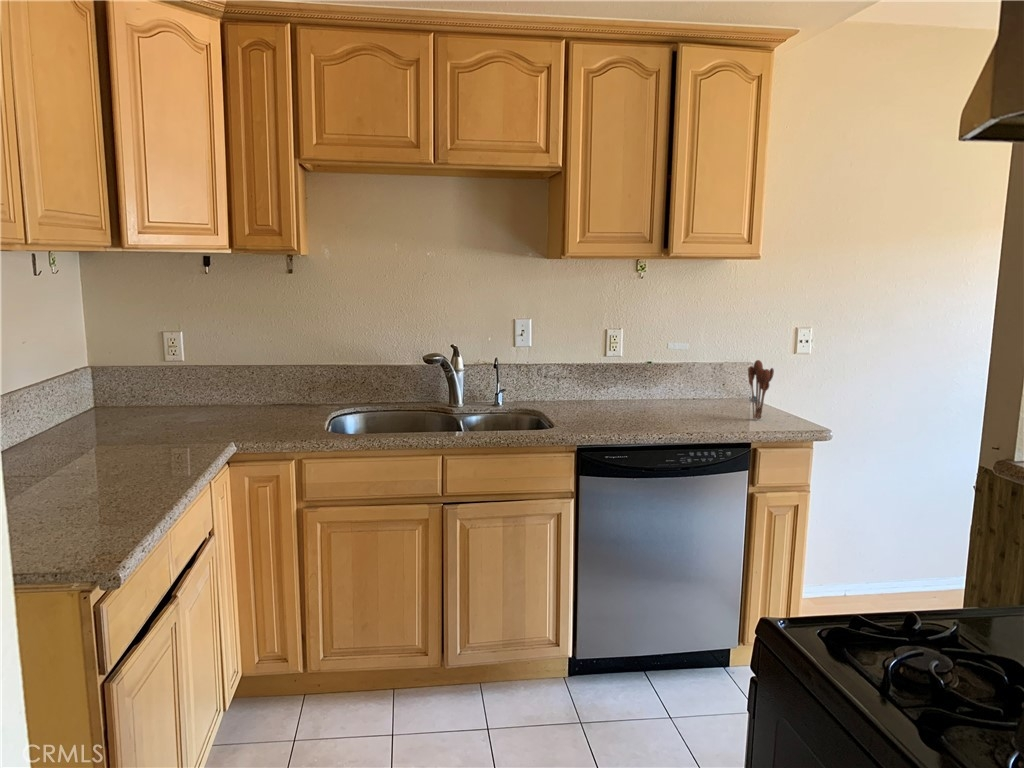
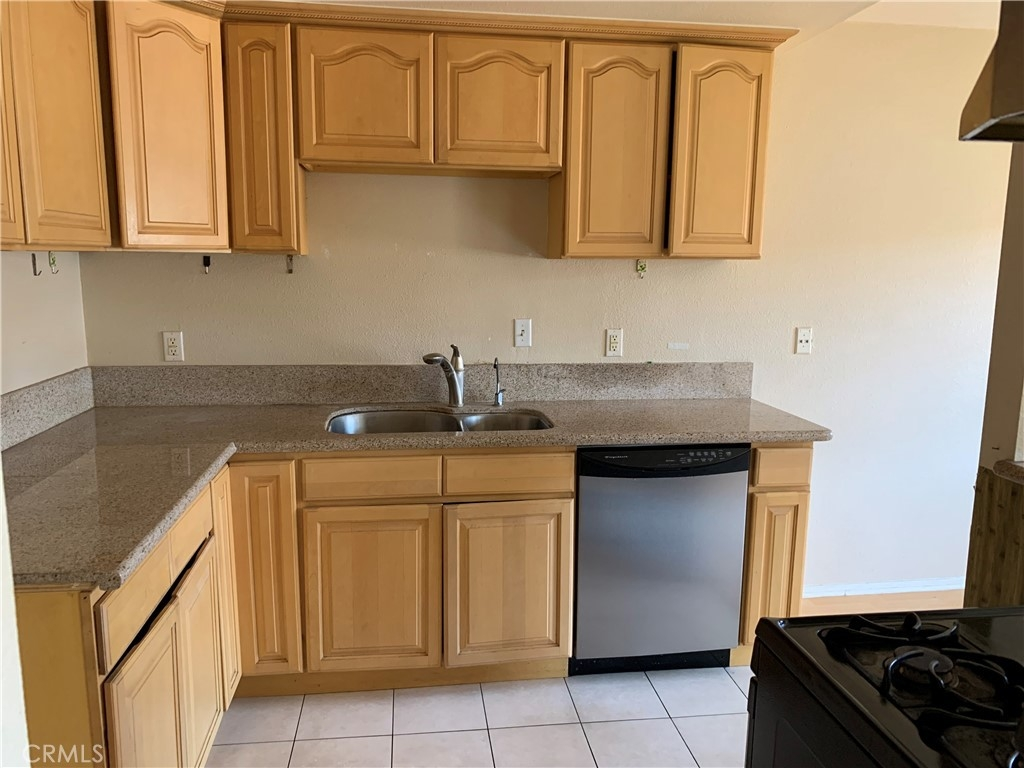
- utensil holder (759, 390)
